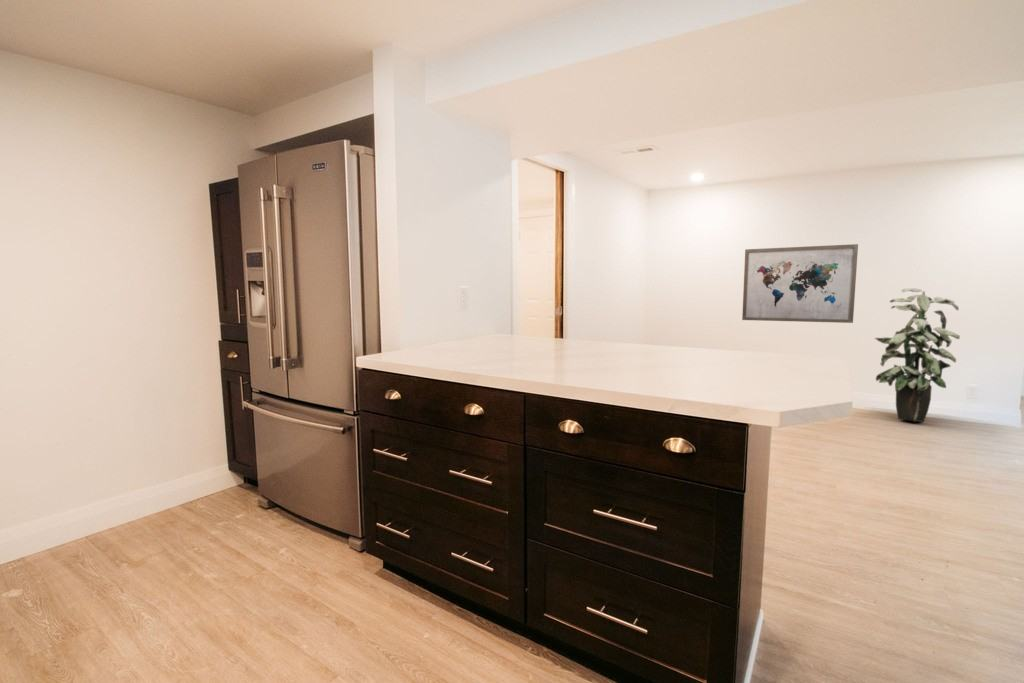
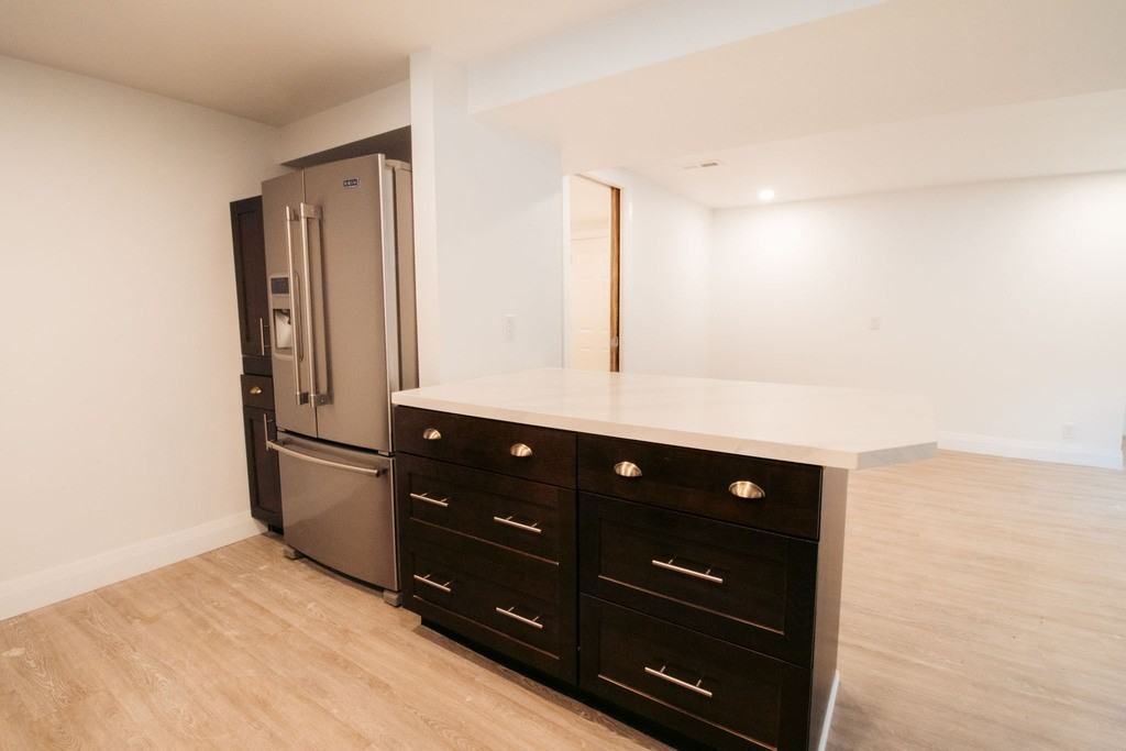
- wall art (796, 284)
- indoor plant (913, 354)
